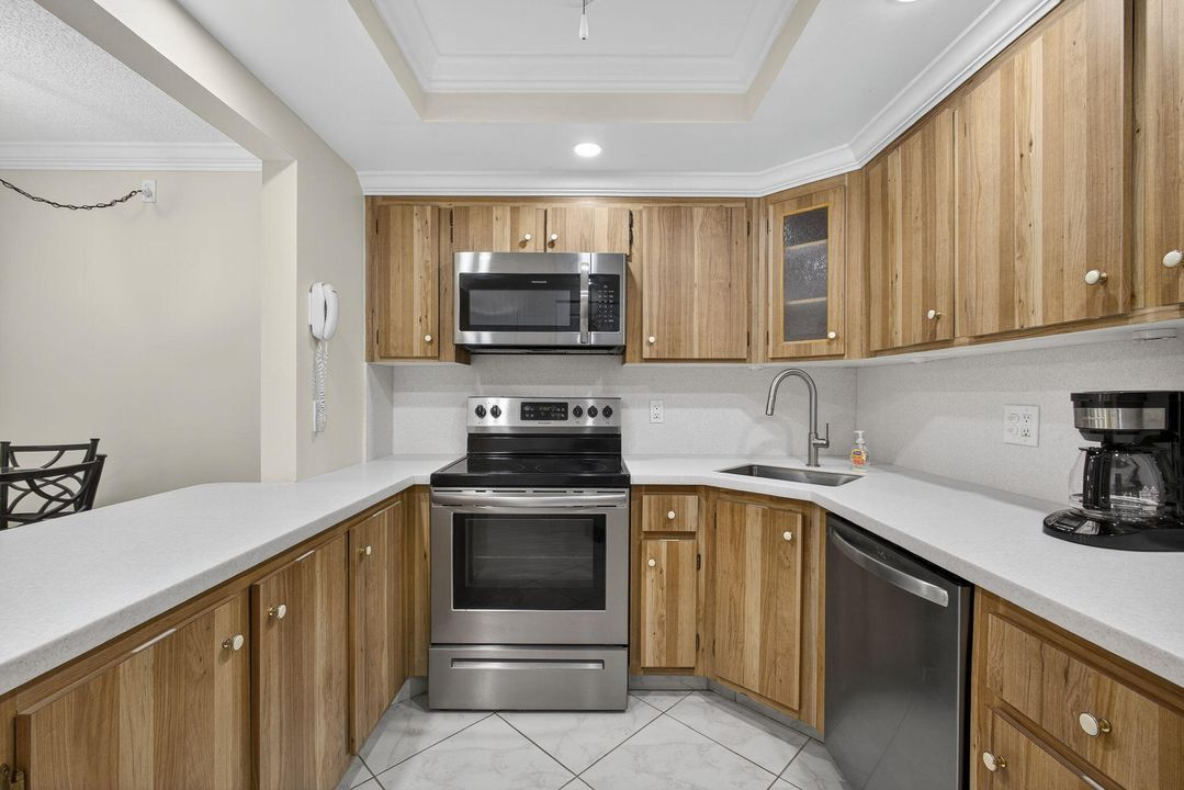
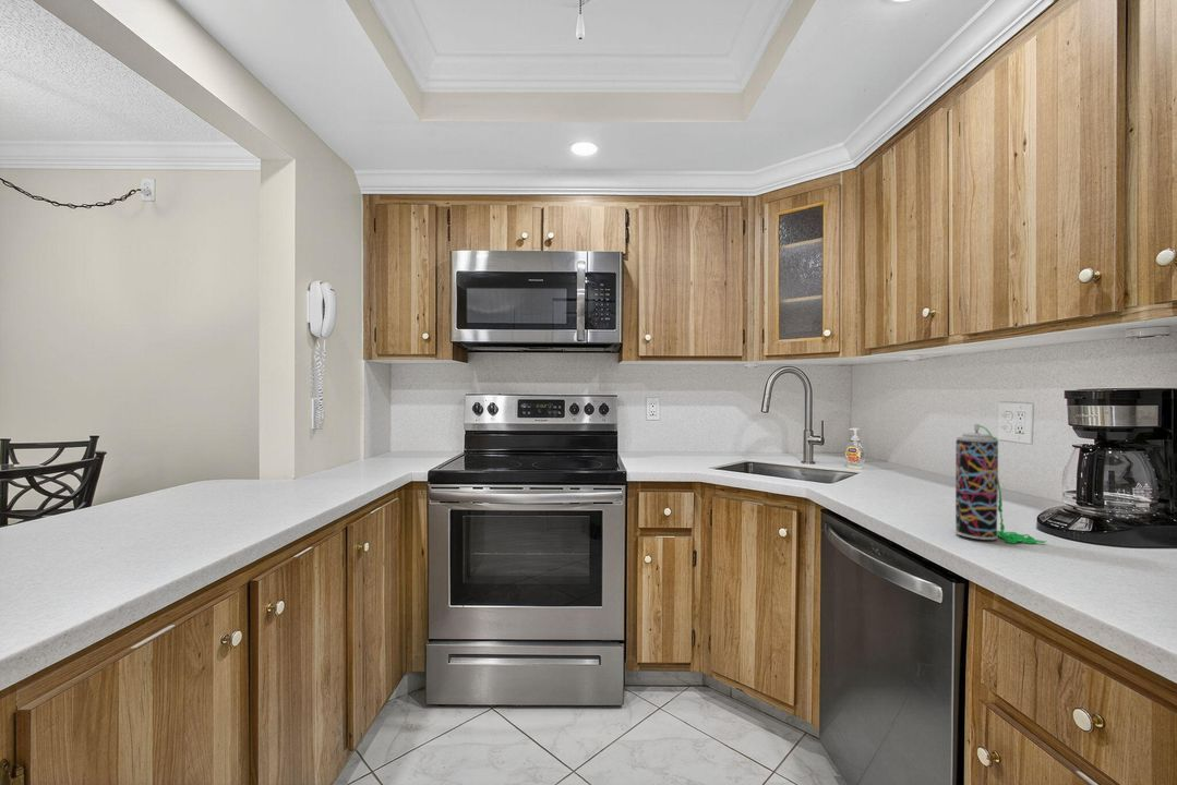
+ spray can (995, 480)
